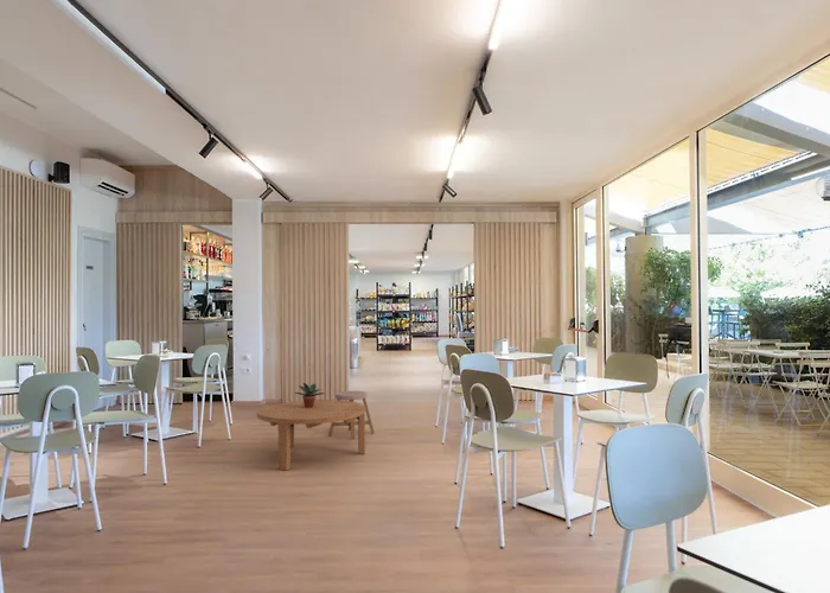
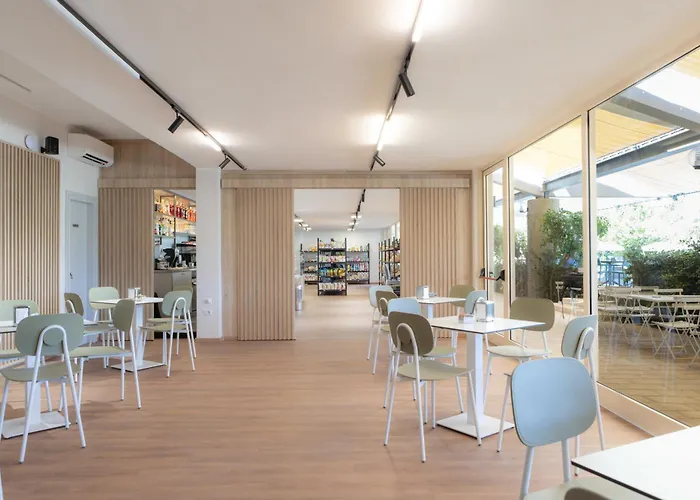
- potted plant (308, 394)
- stool (351, 421)
- coffee table (311, 427)
